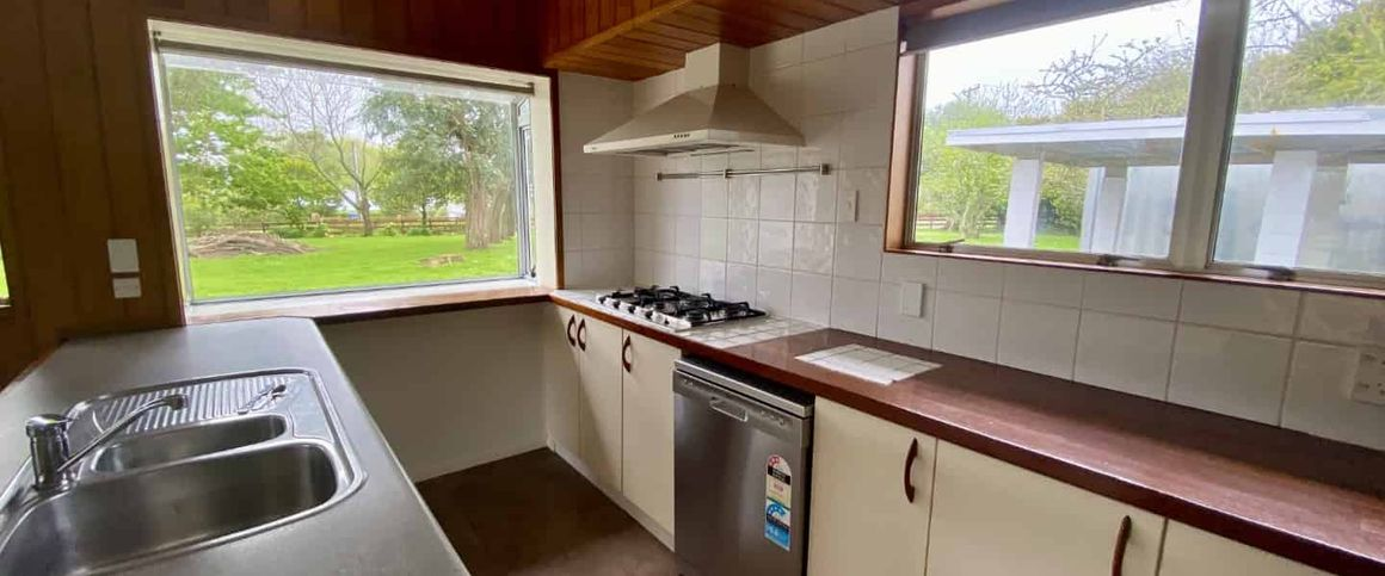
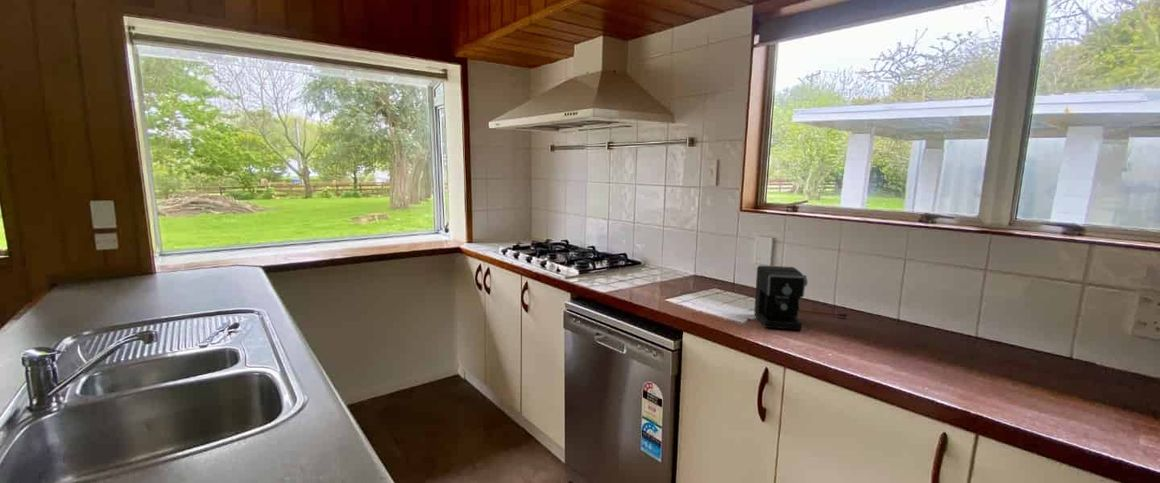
+ coffee maker (803, 296)
